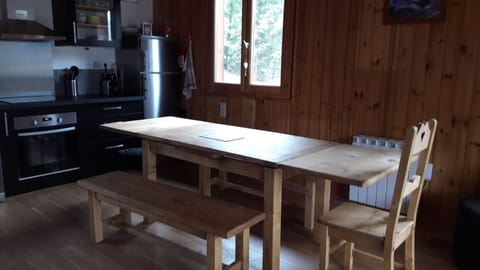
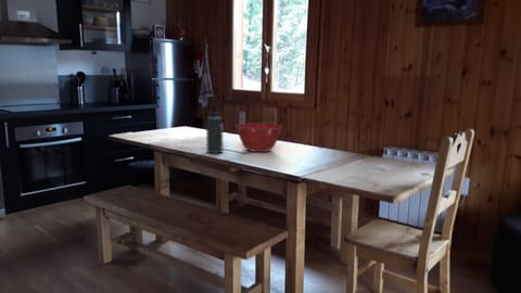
+ mixing bowl (258, 137)
+ thermos bottle (214, 128)
